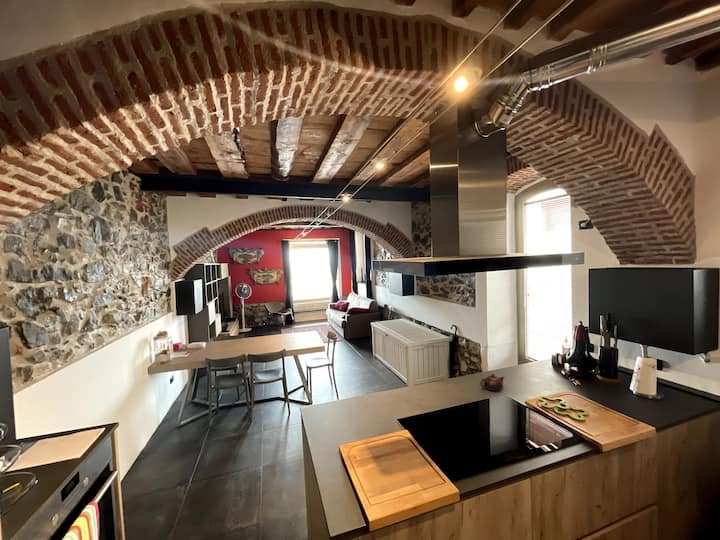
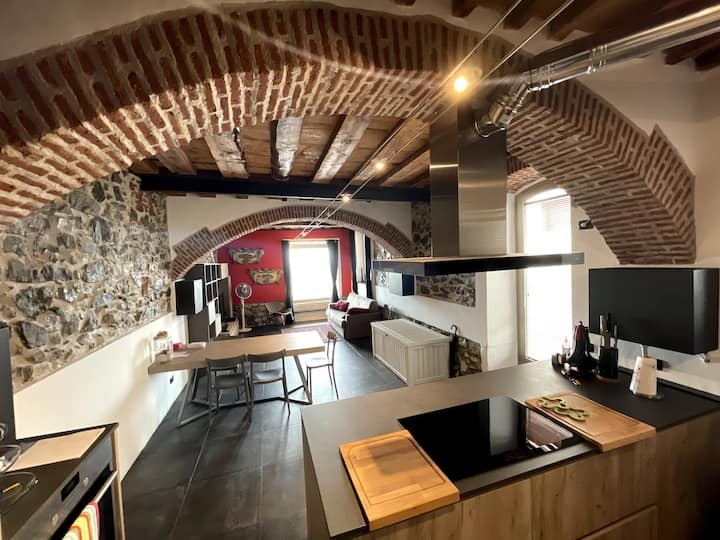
- teapot (492, 381)
